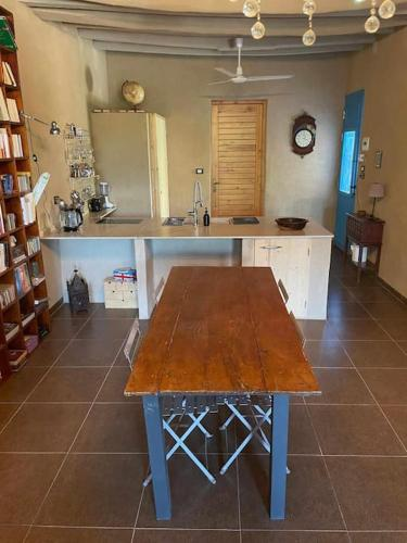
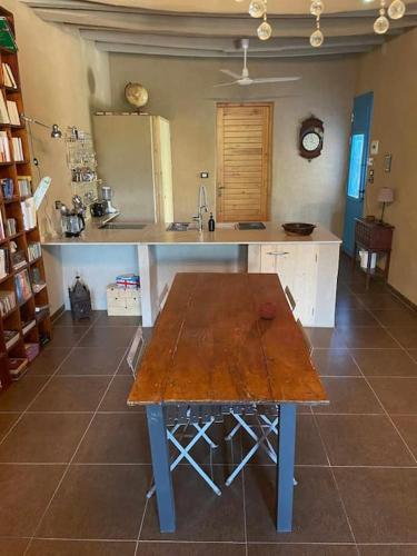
+ fruit (267, 308)
